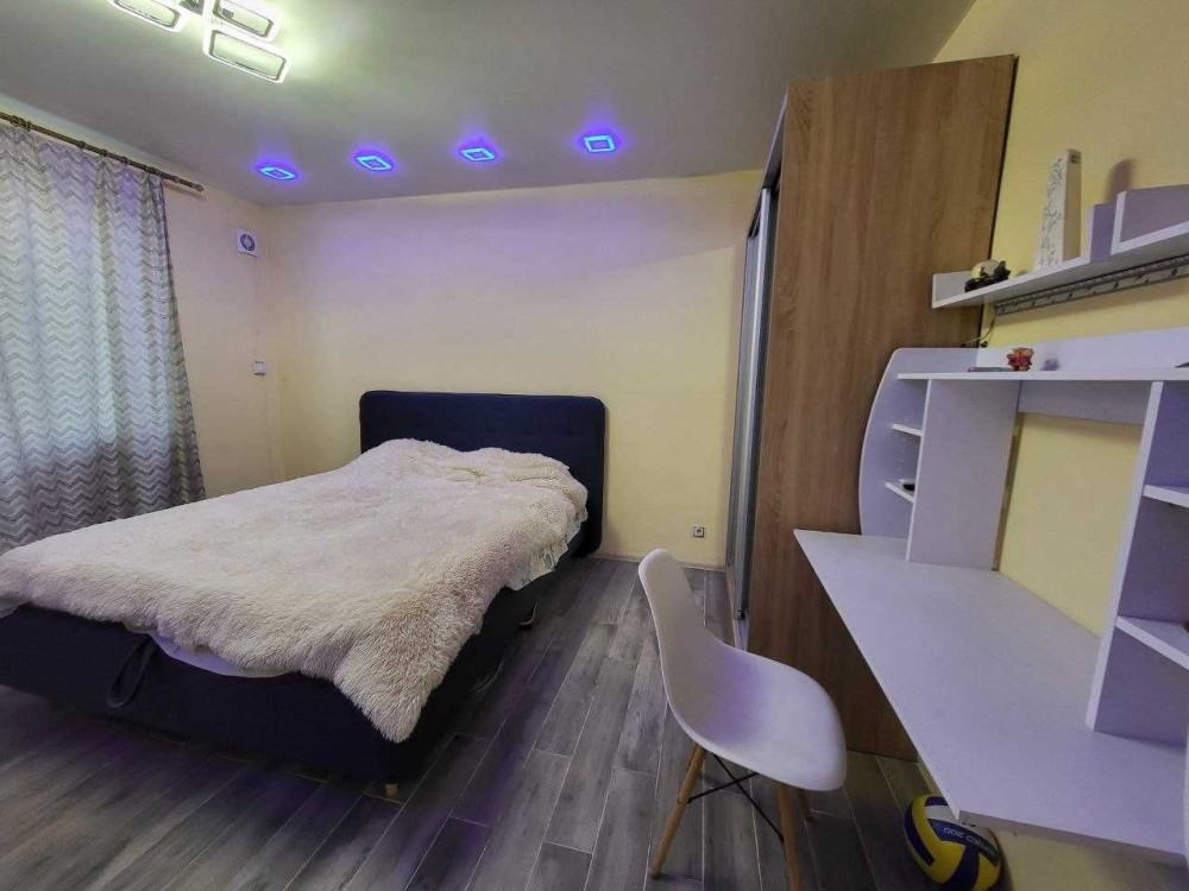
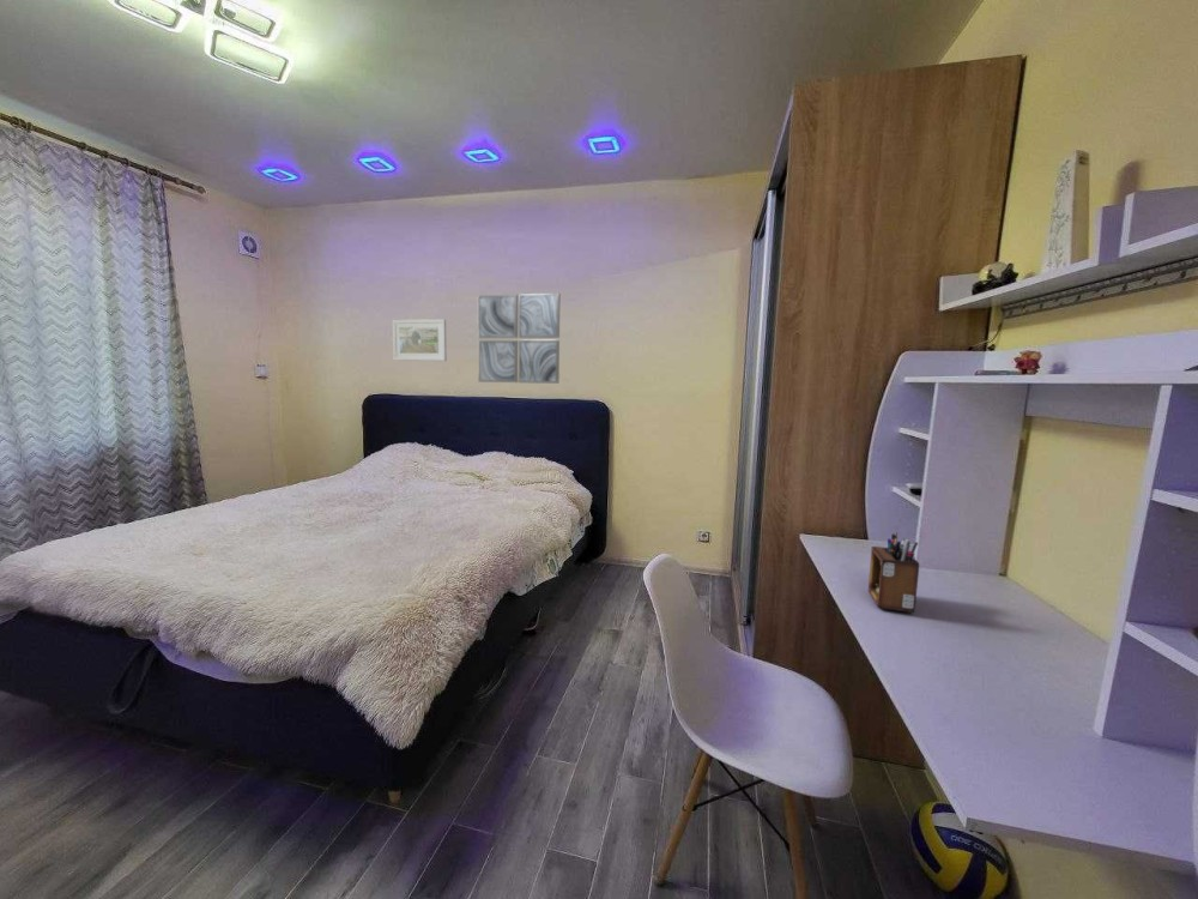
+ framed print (418, 339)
+ desk organizer (893, 568)
+ wall art (516, 337)
